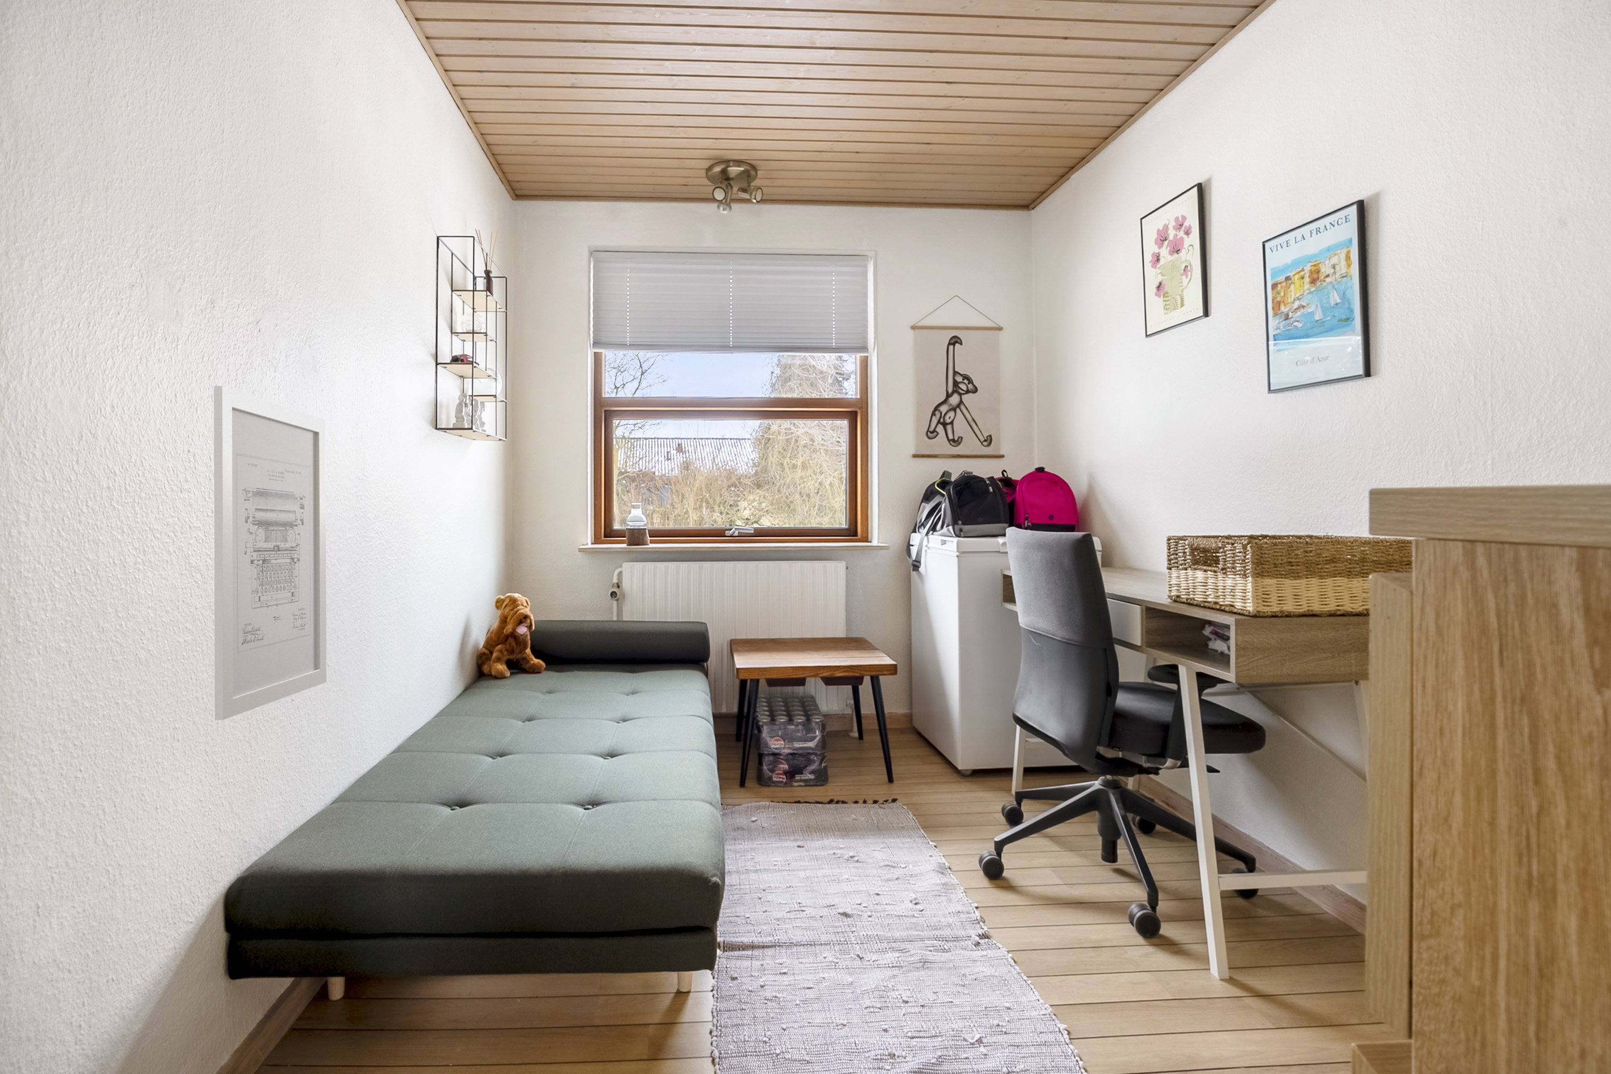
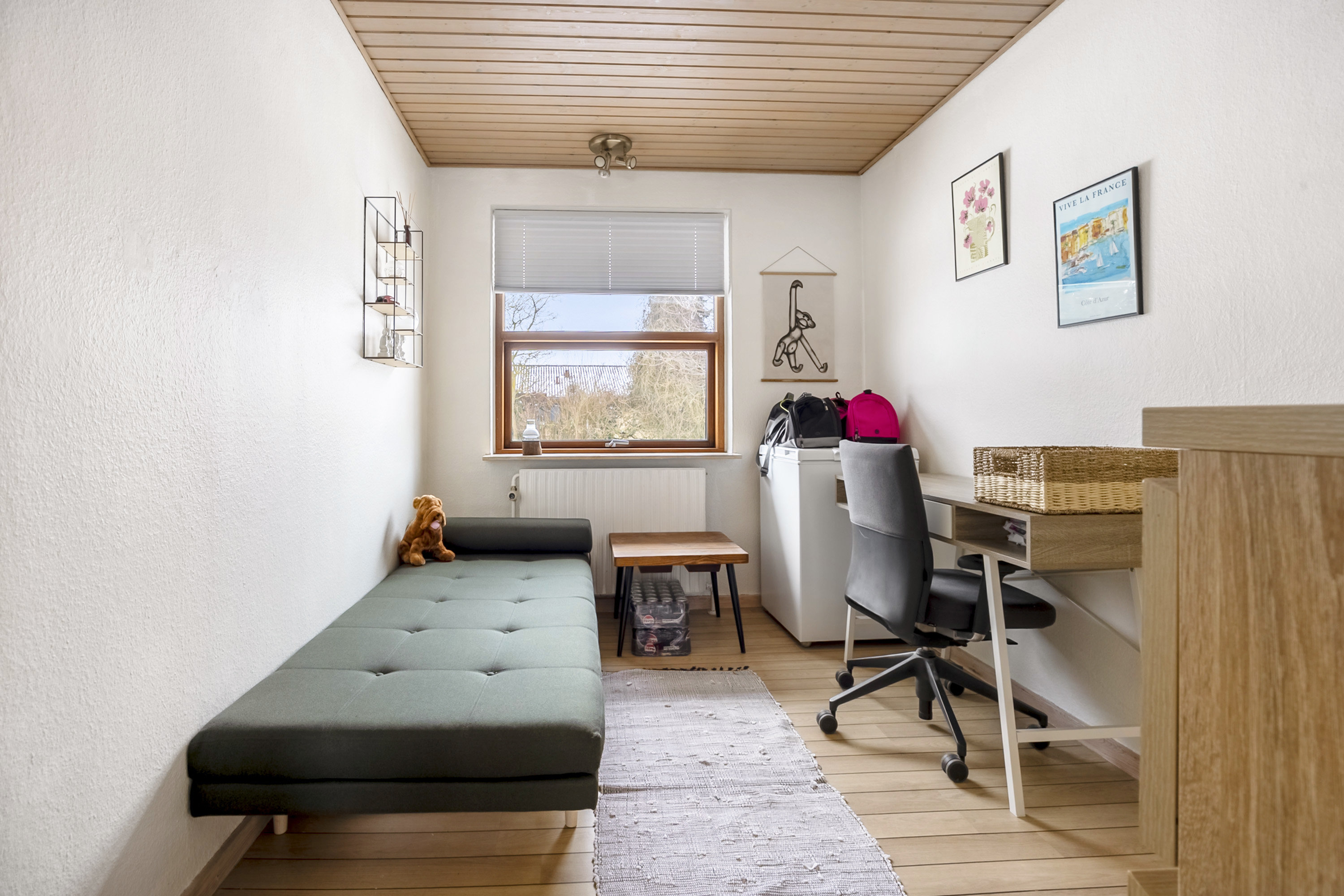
- wall art (277, 551)
